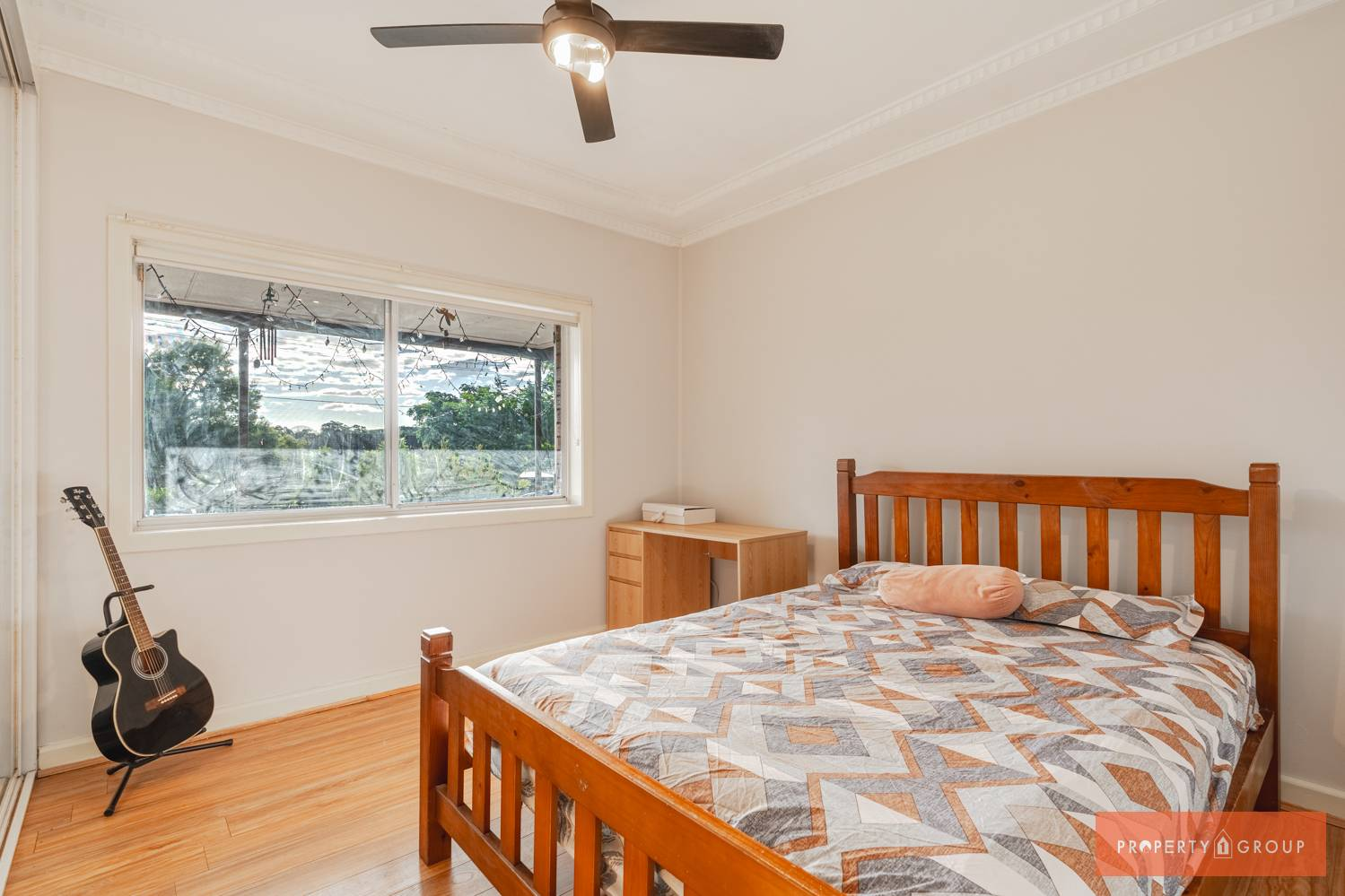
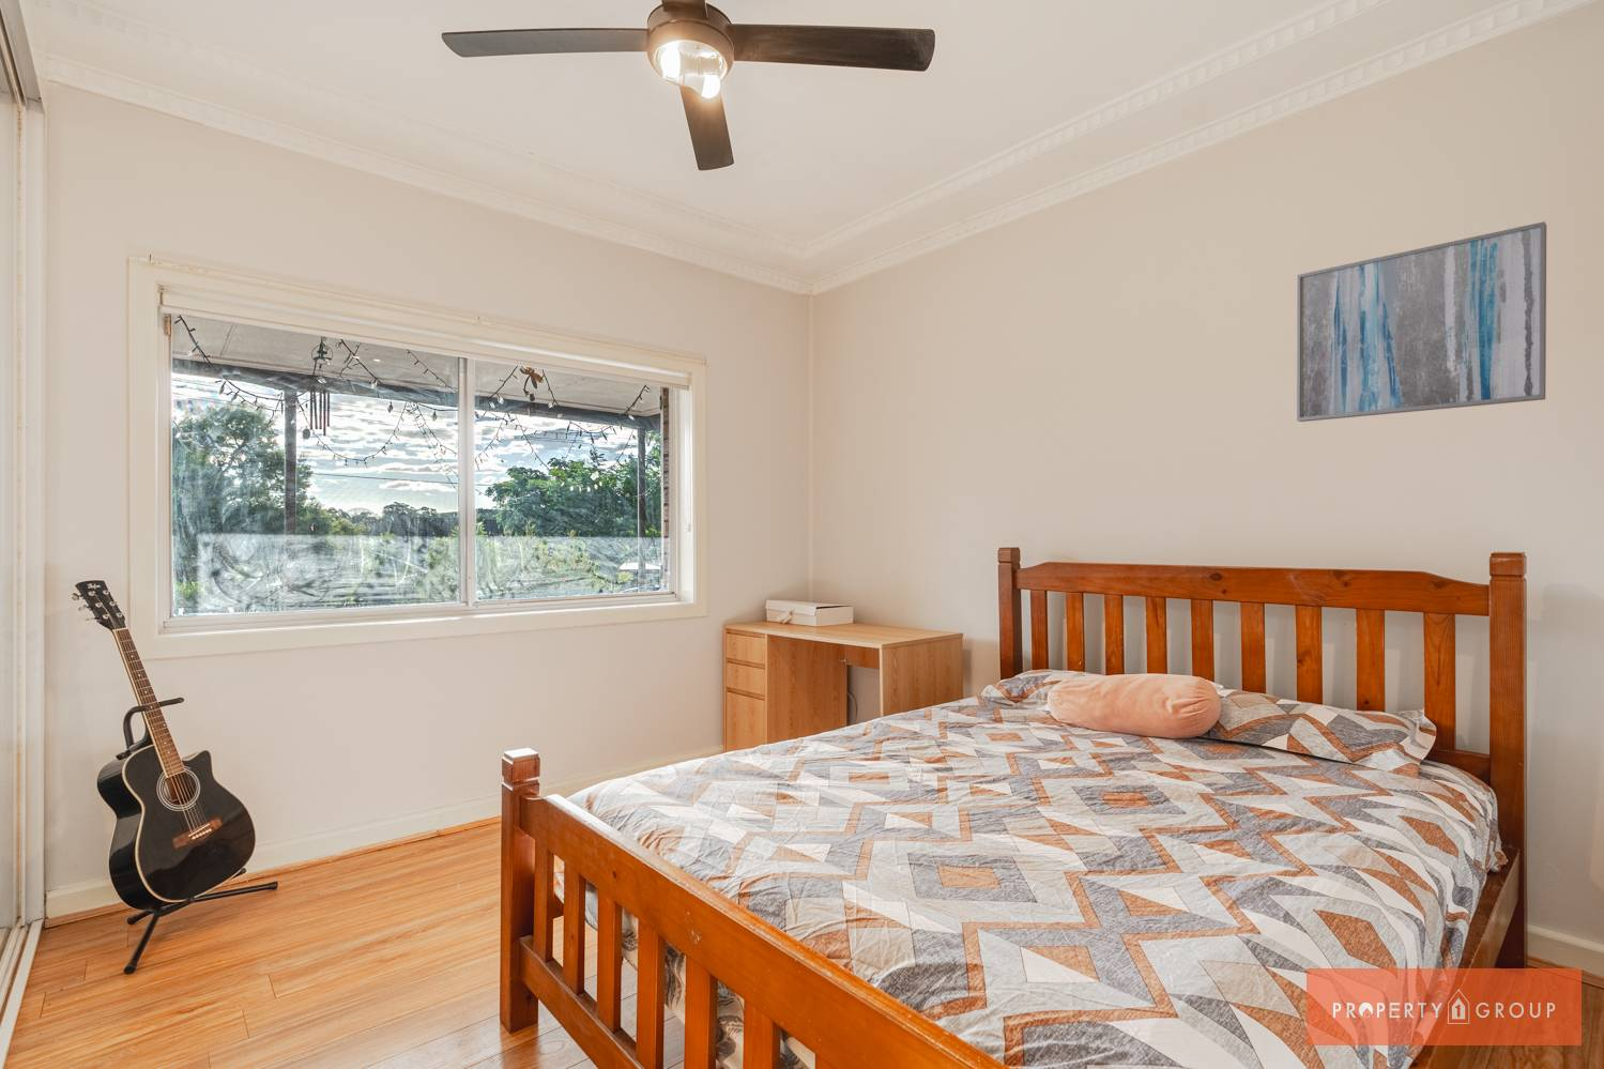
+ wall art (1411, 332)
